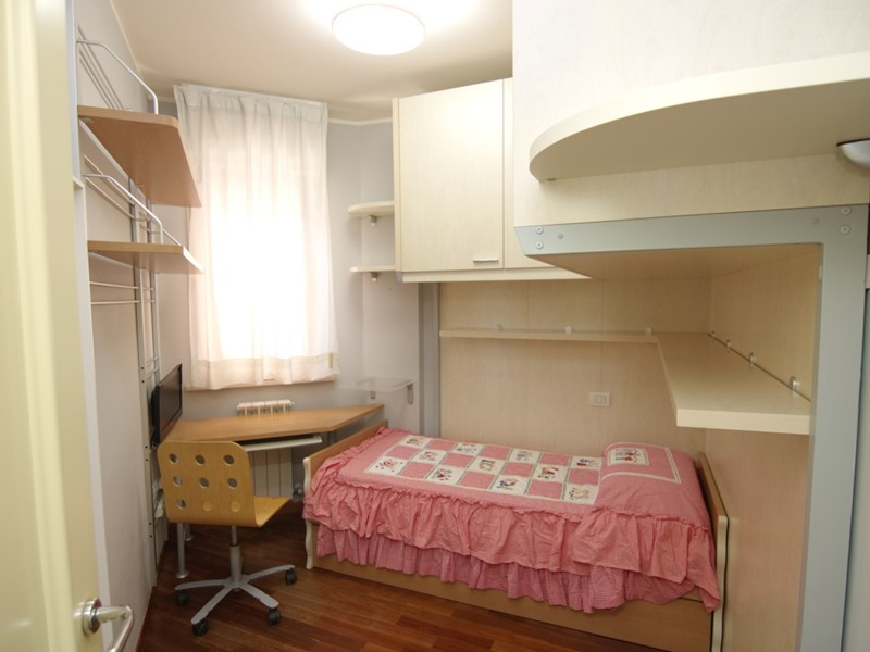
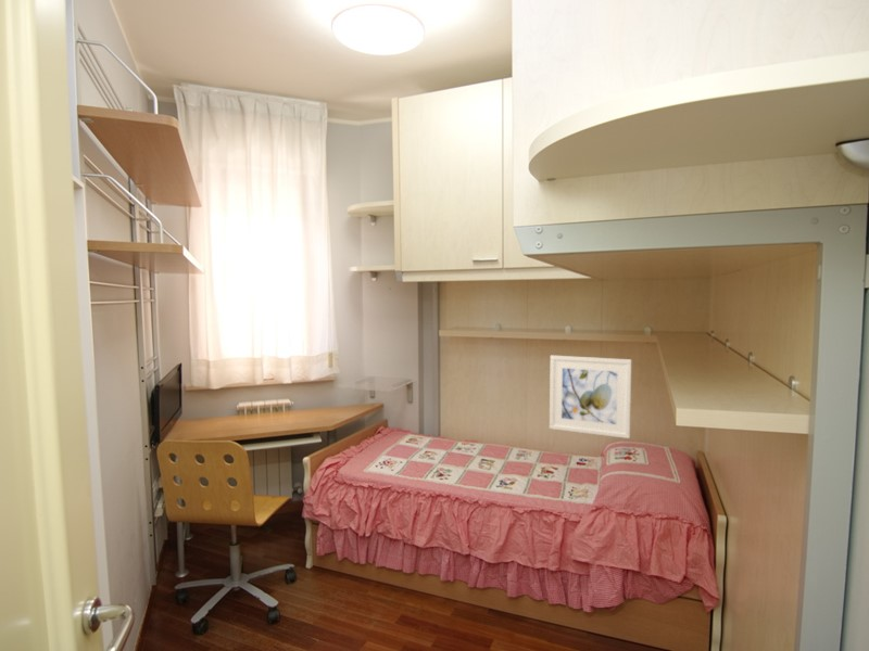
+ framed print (589, 395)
